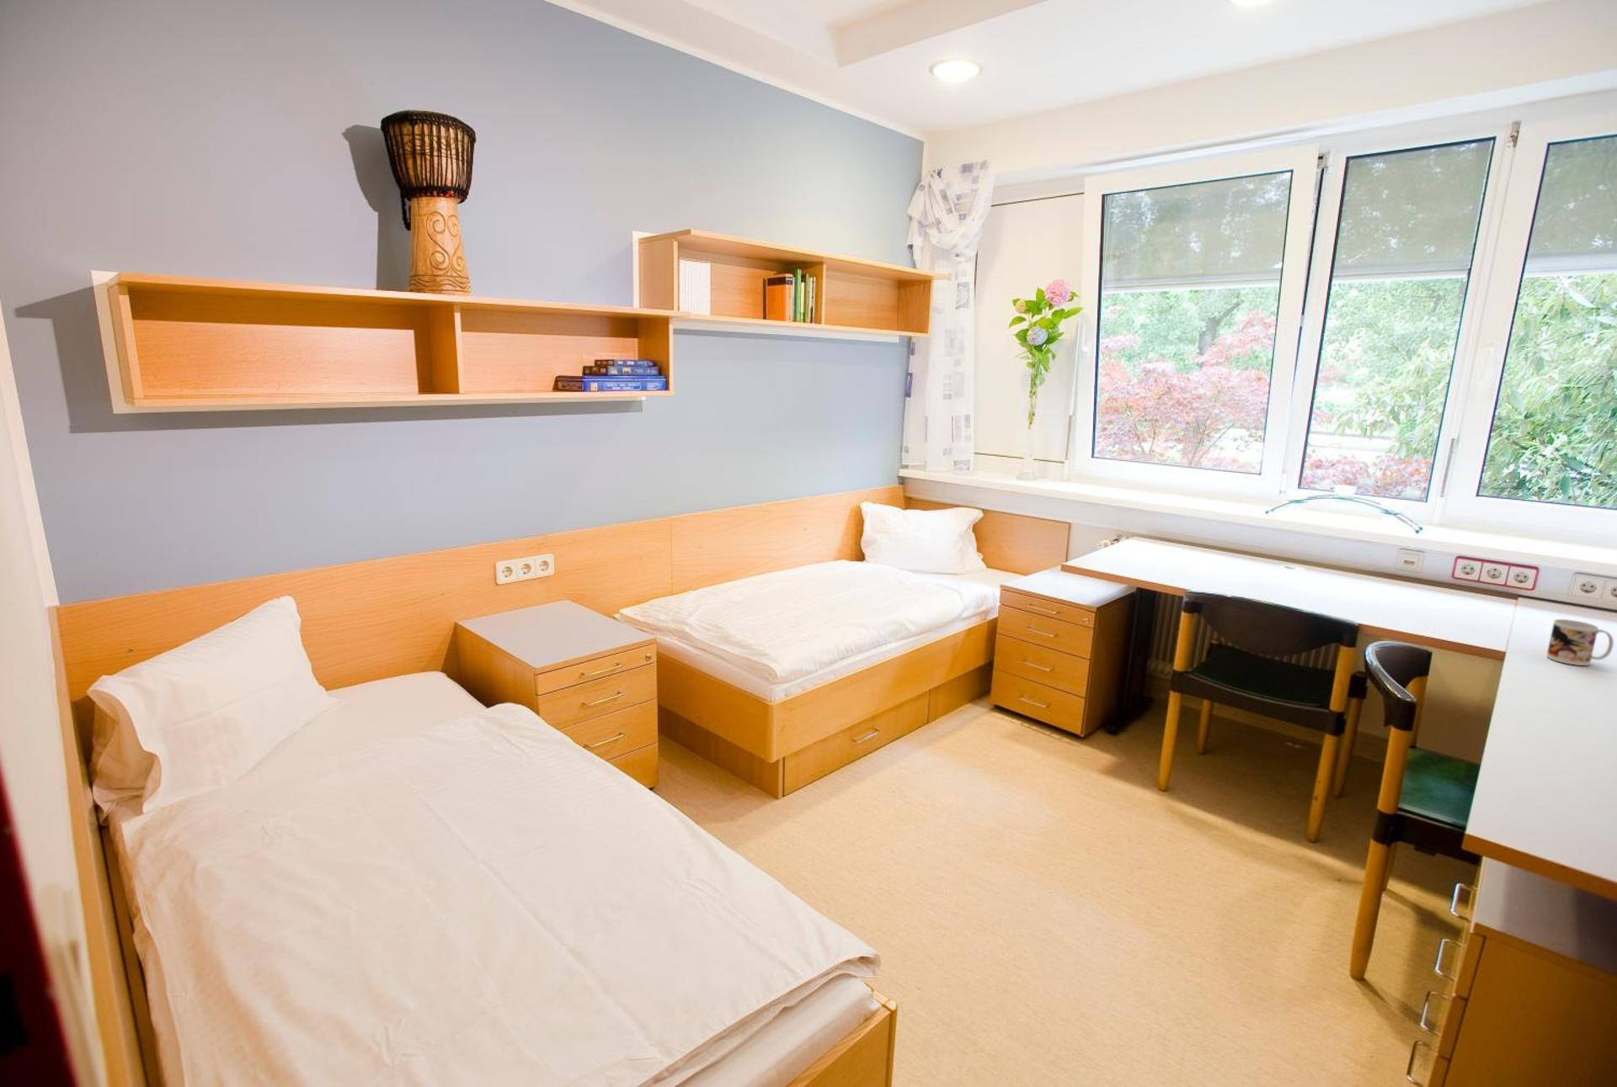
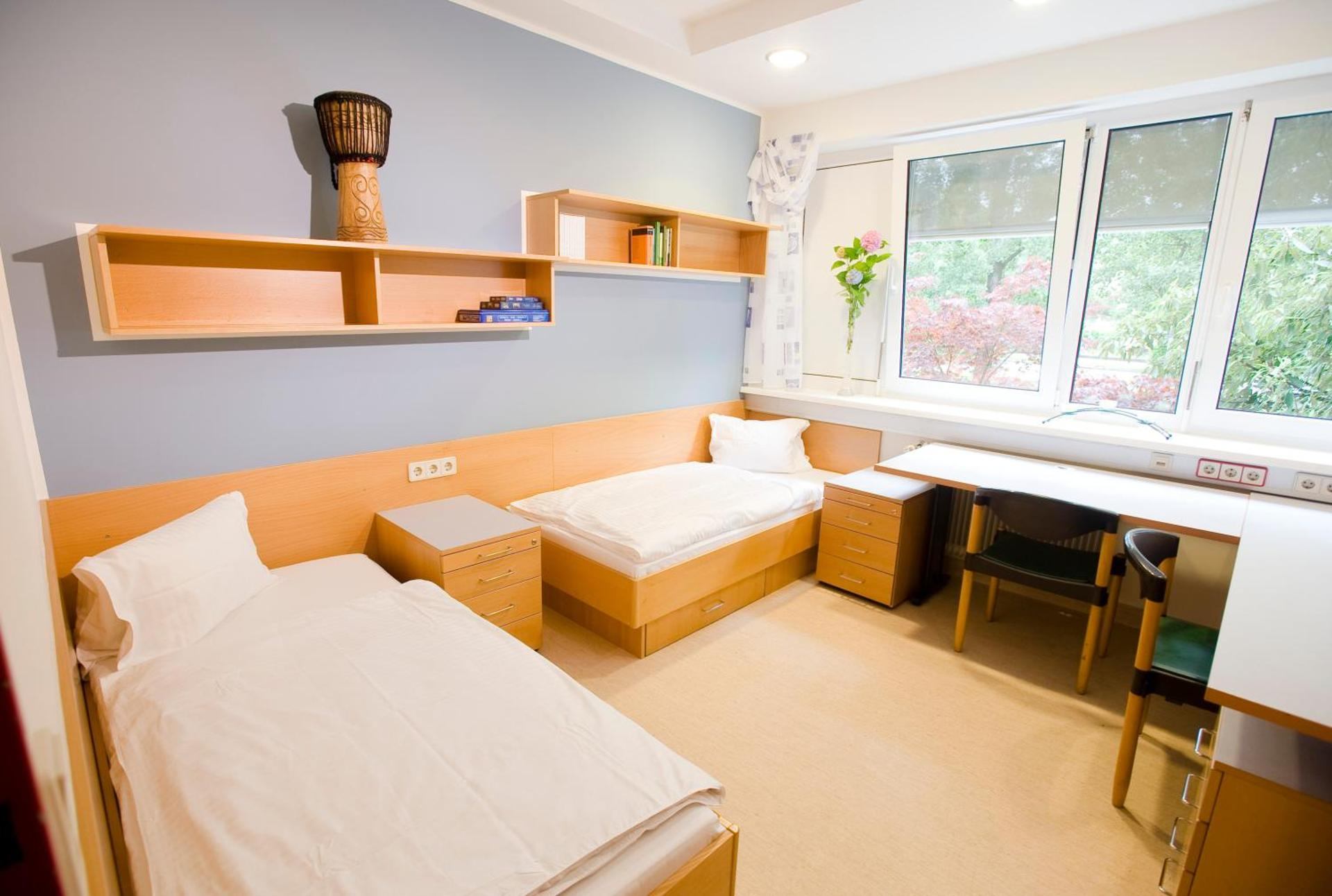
- mug (1581, 643)
